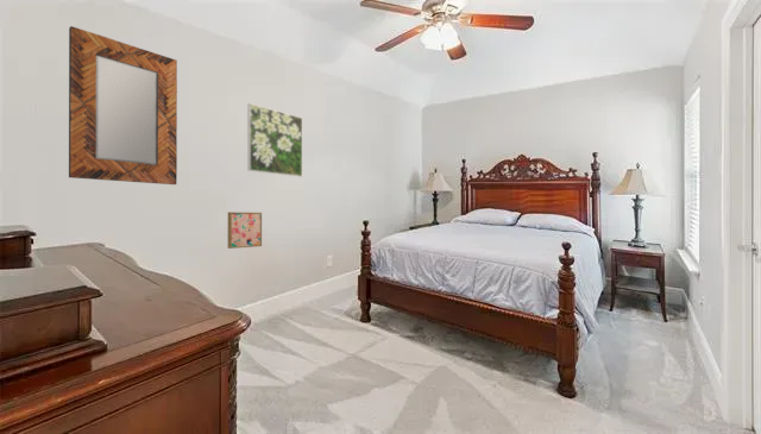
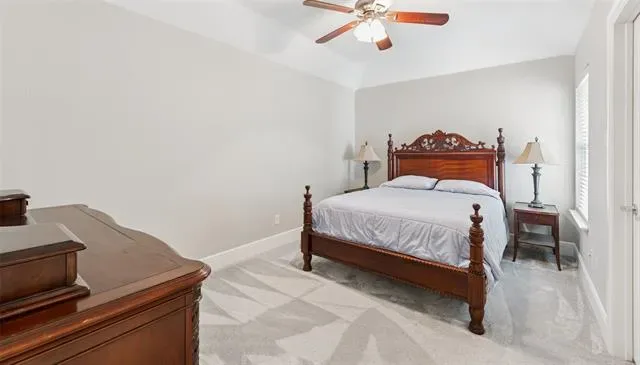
- home mirror (127, 113)
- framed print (276, 141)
- wall art (245, 229)
